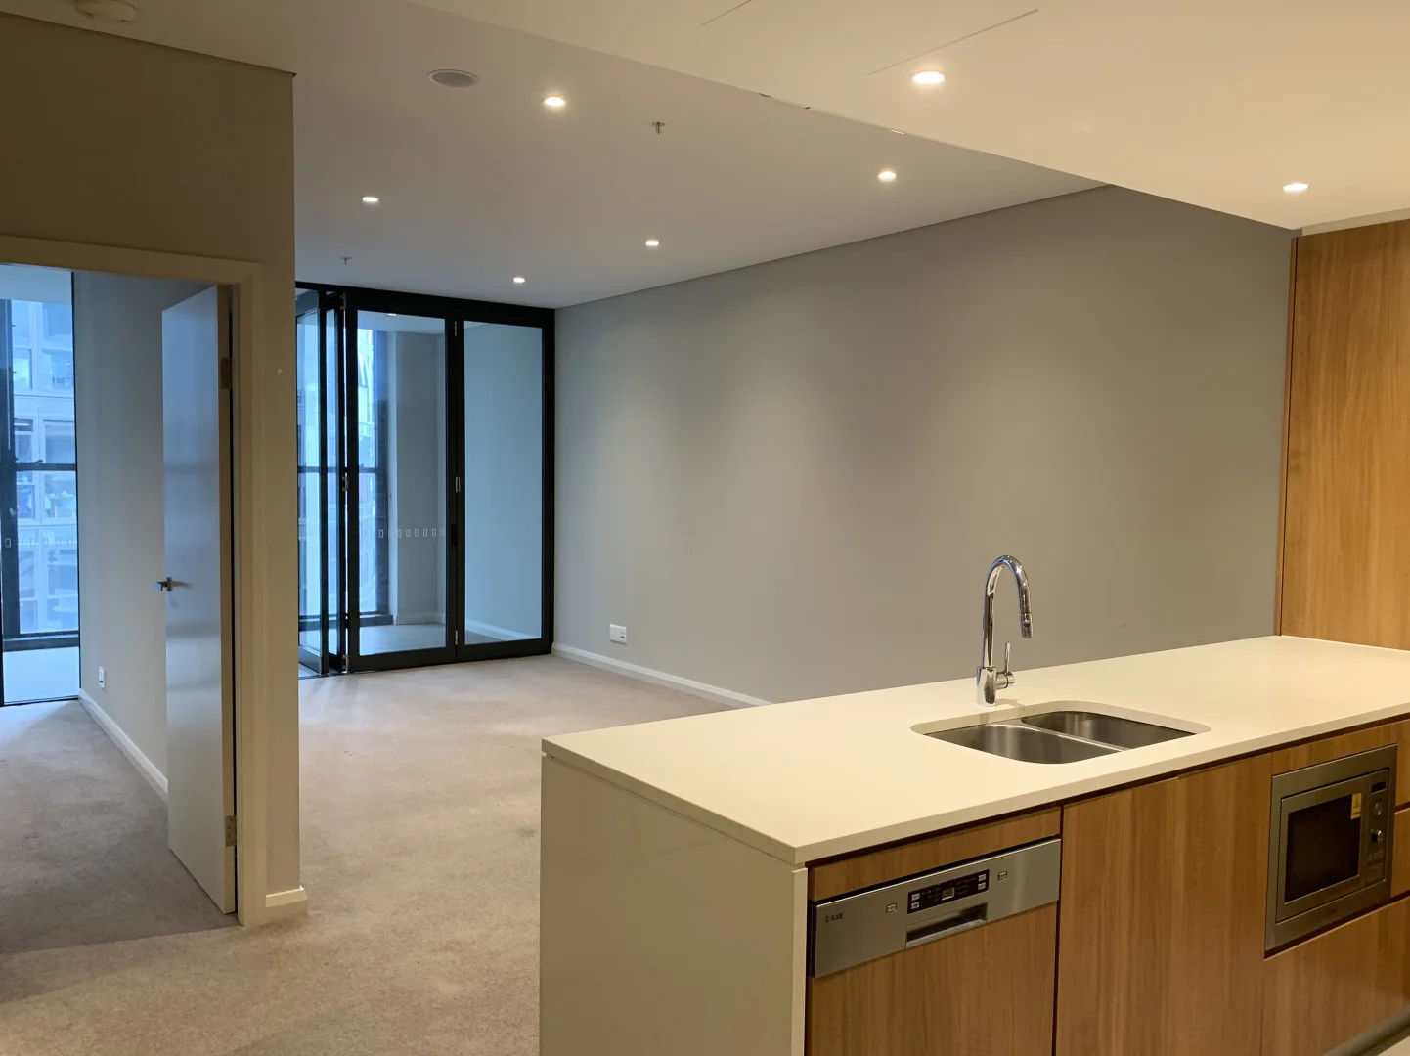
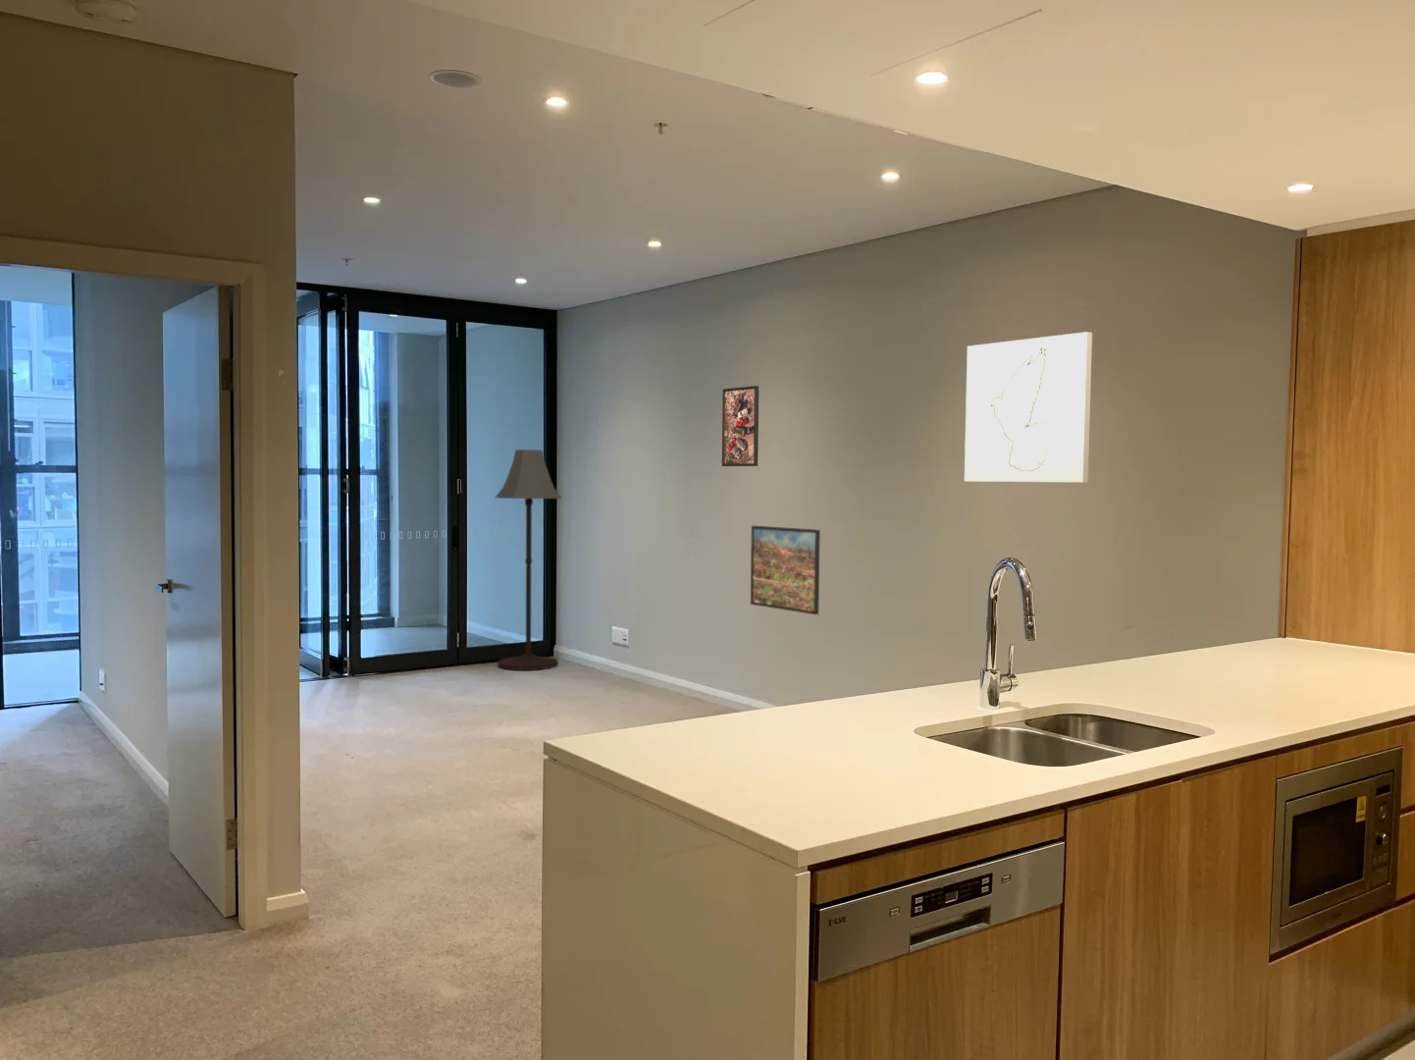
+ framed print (740, 426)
+ wall art (1024, 410)
+ floor lamp (528, 558)
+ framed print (783, 568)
